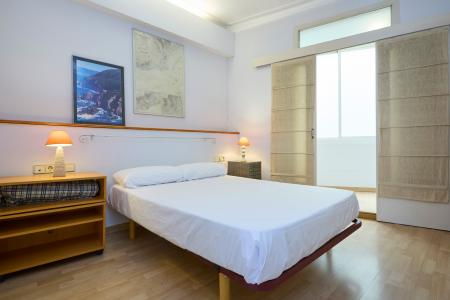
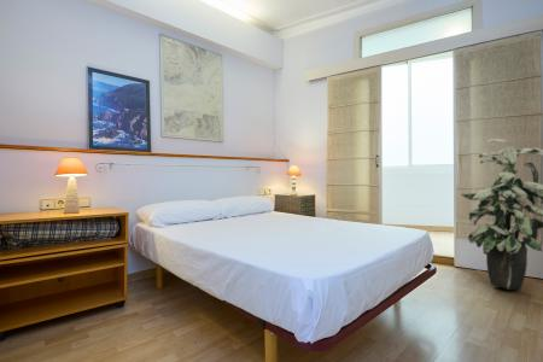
+ indoor plant (503, 212)
